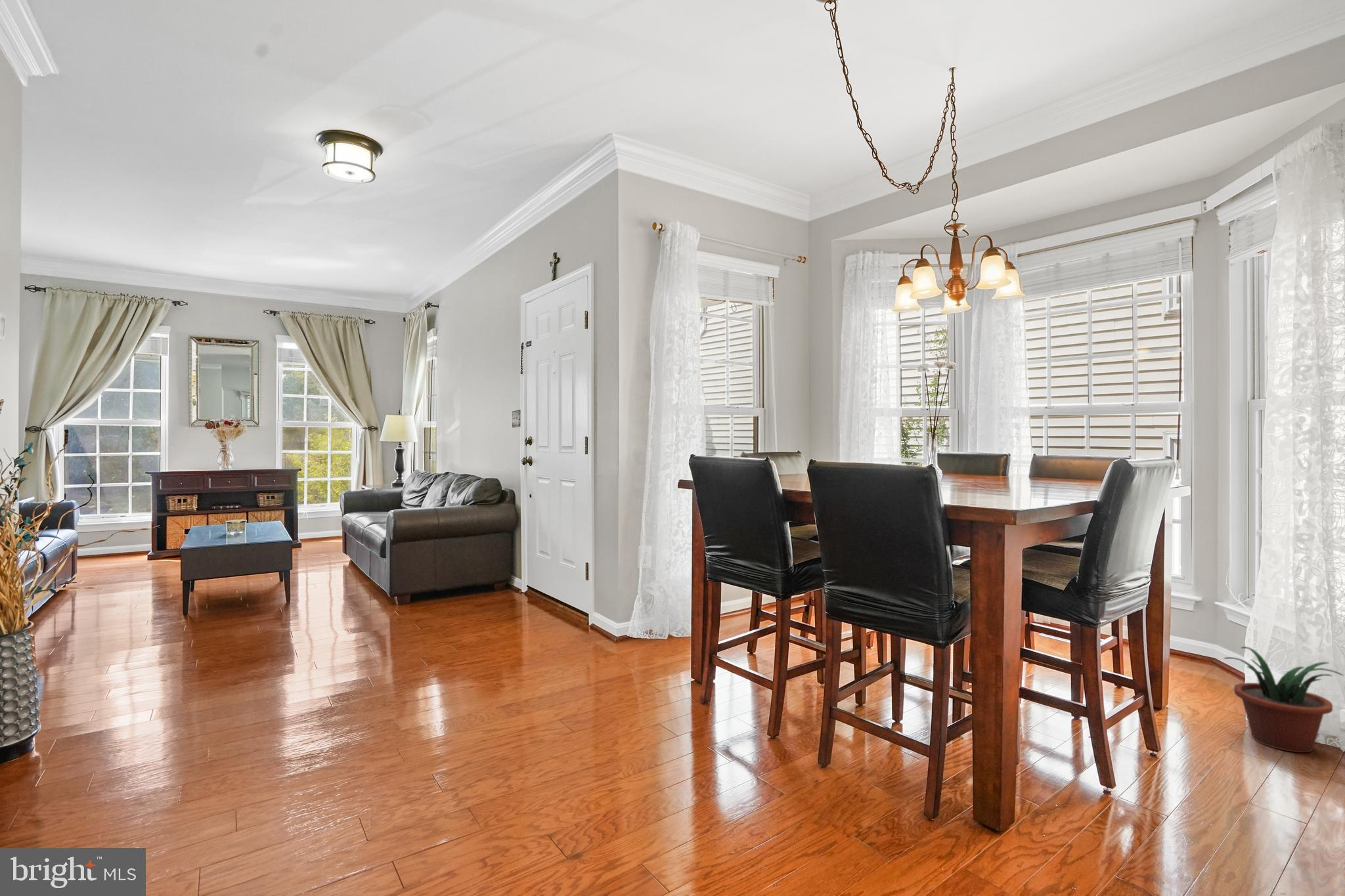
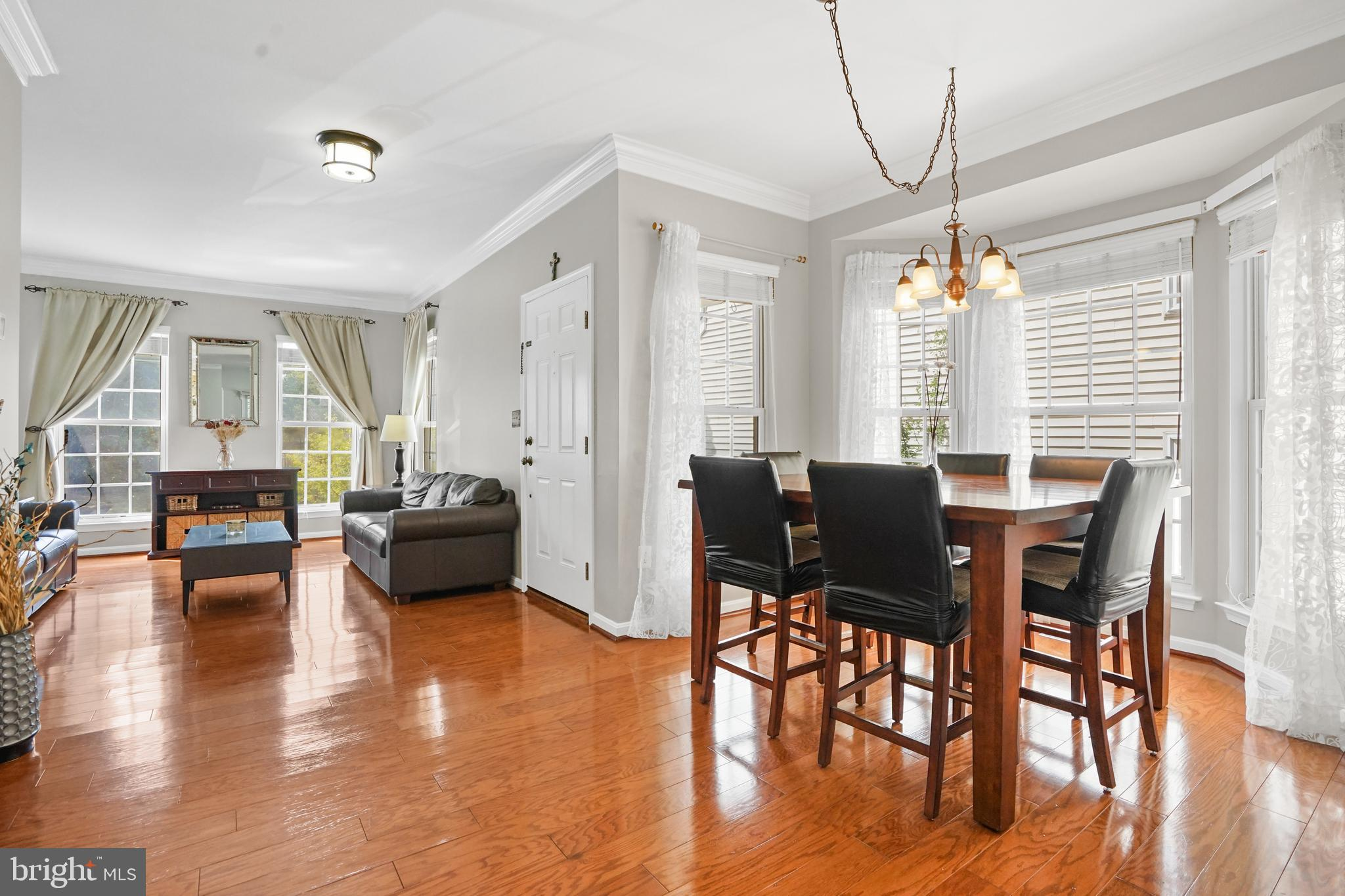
- potted plant (1284, 699)
